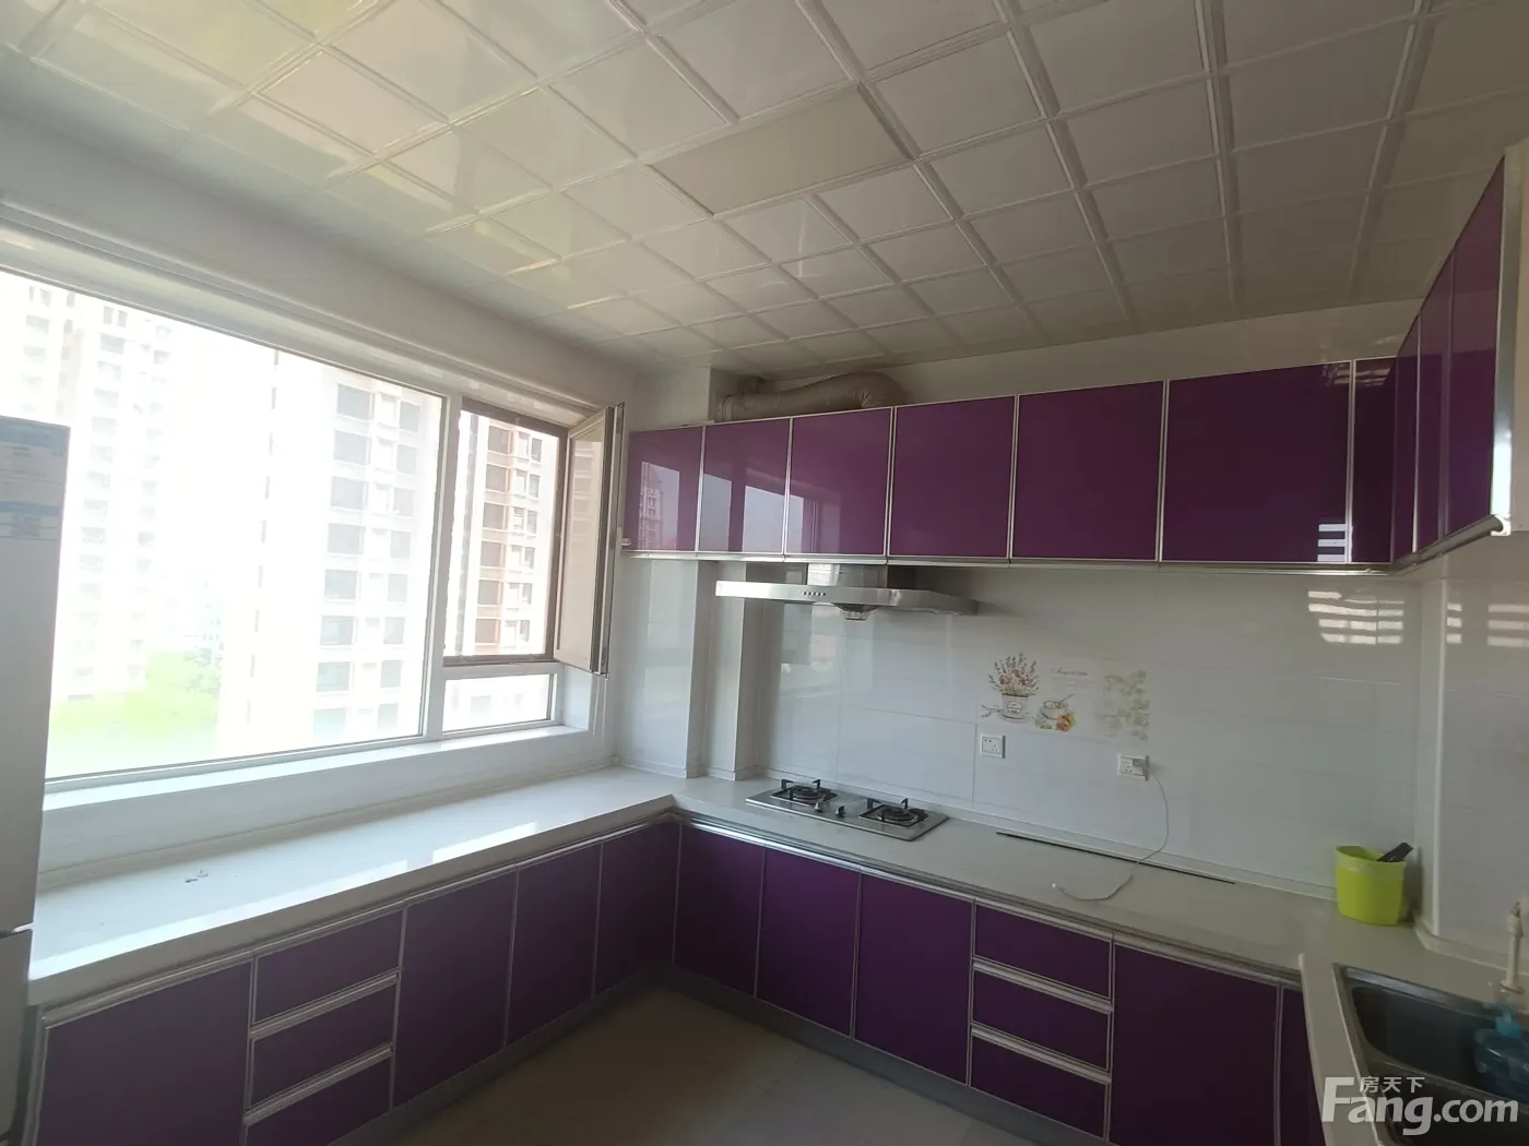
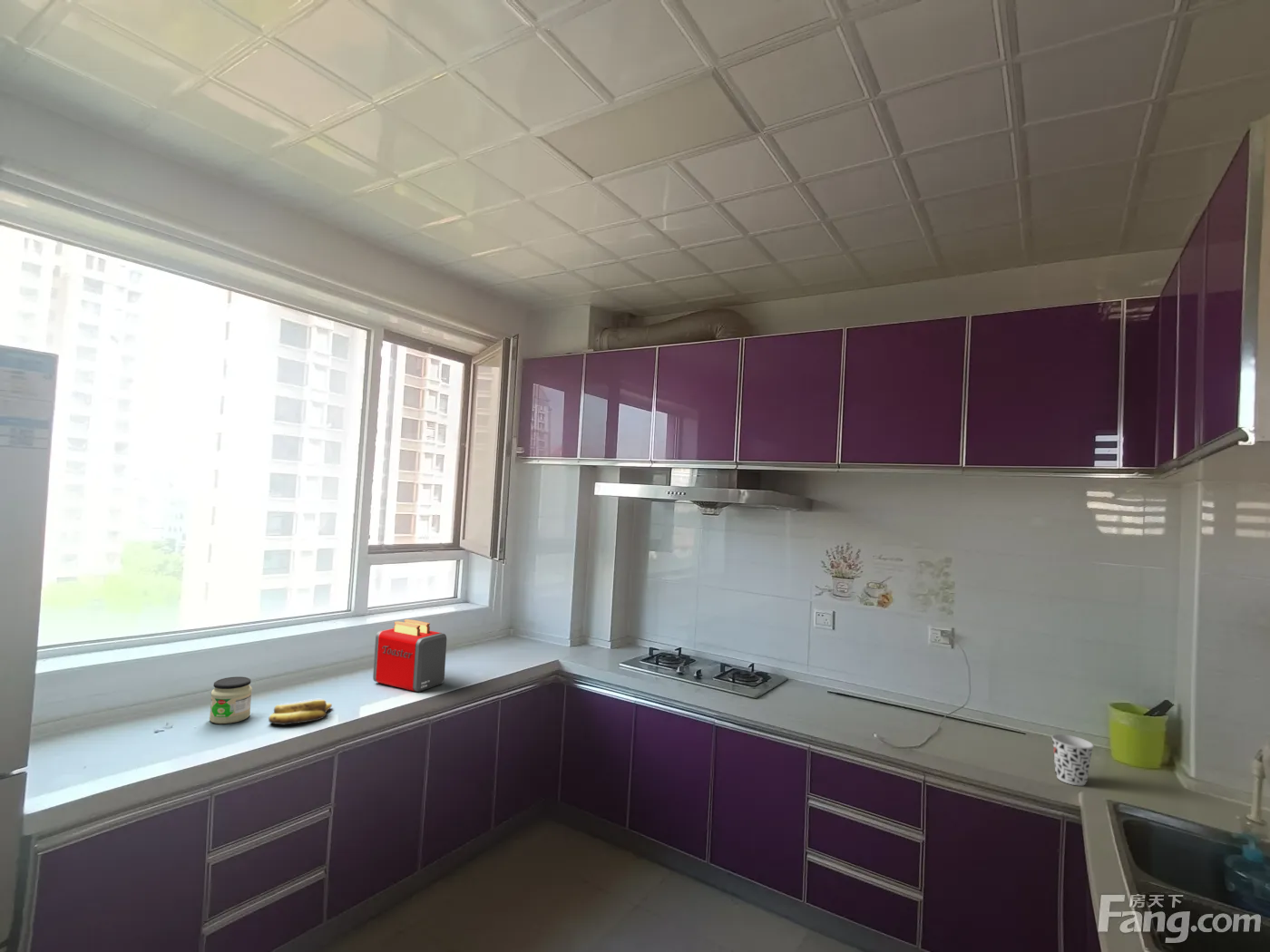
+ cup (1071, 760)
+ toaster (409, 652)
+ banana (300, 706)
+ jar (231, 699)
